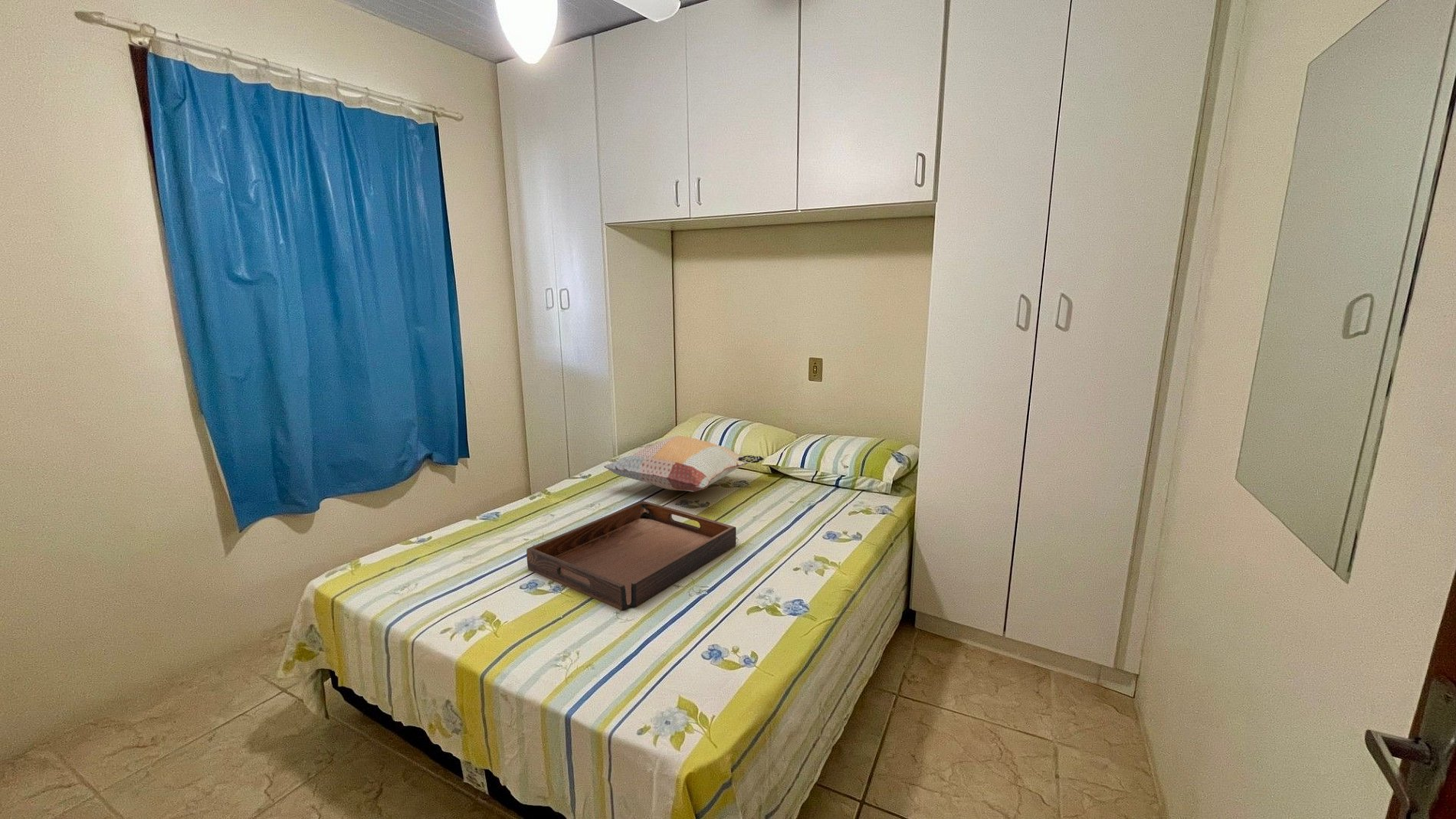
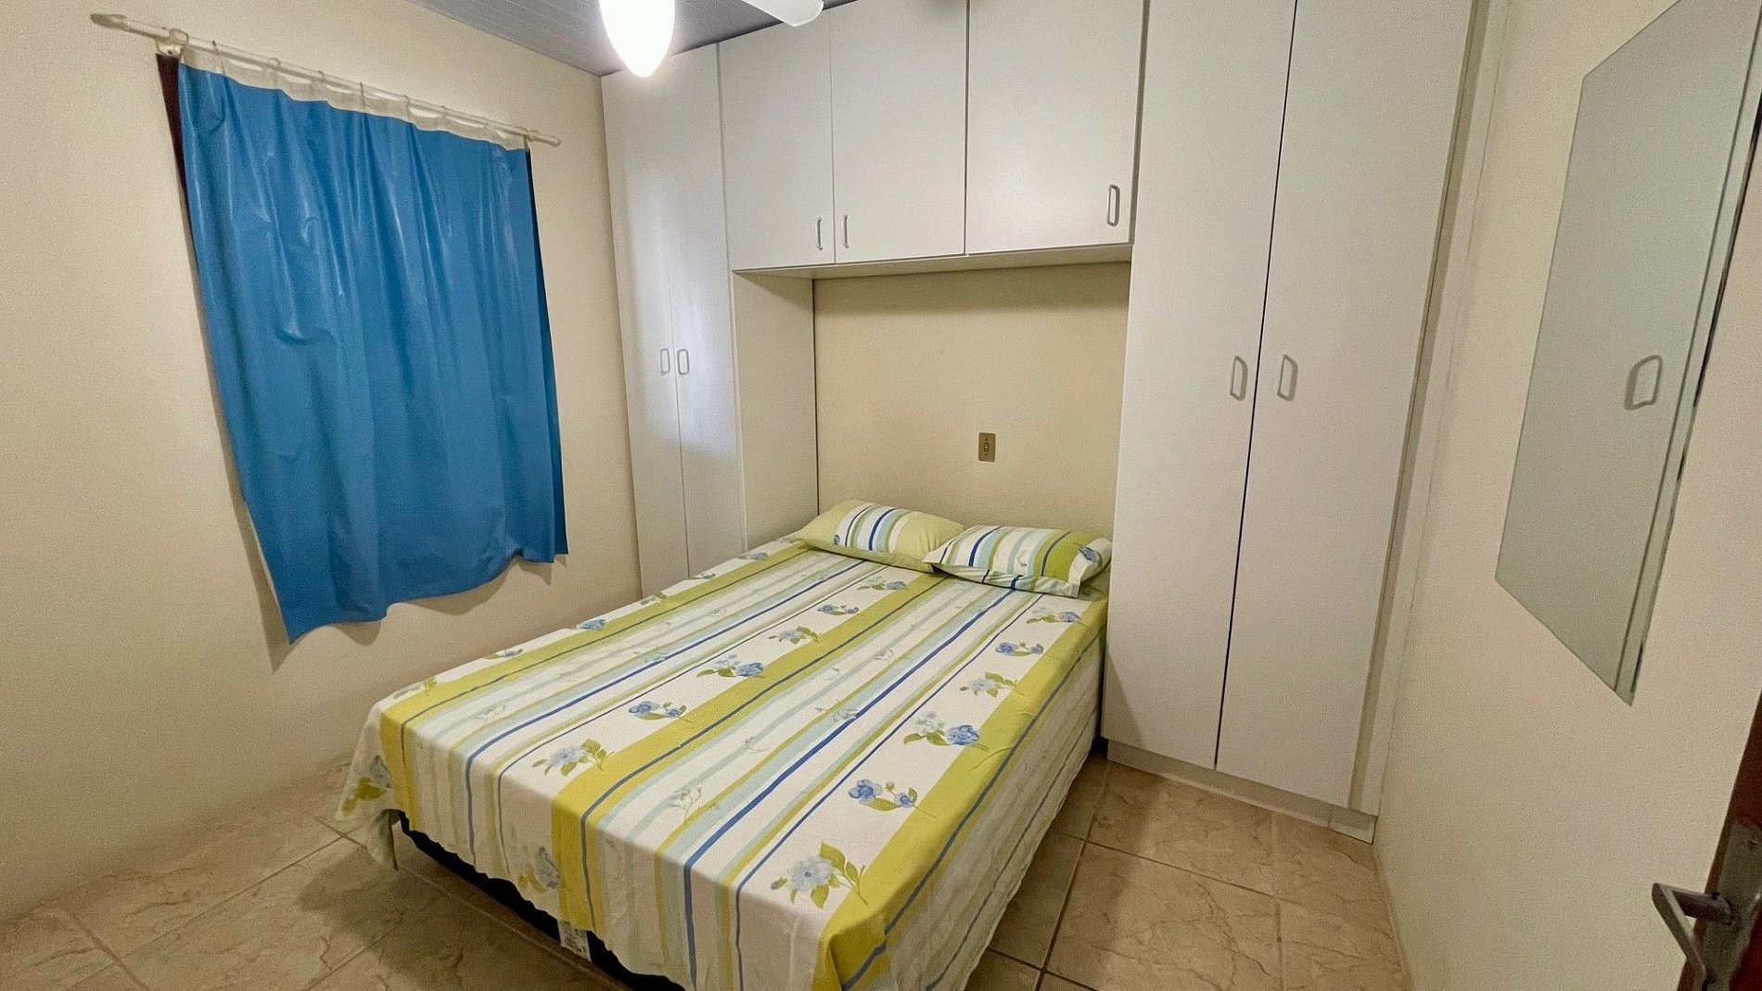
- serving tray (636, 547)
- decorative pillow (687, 462)
